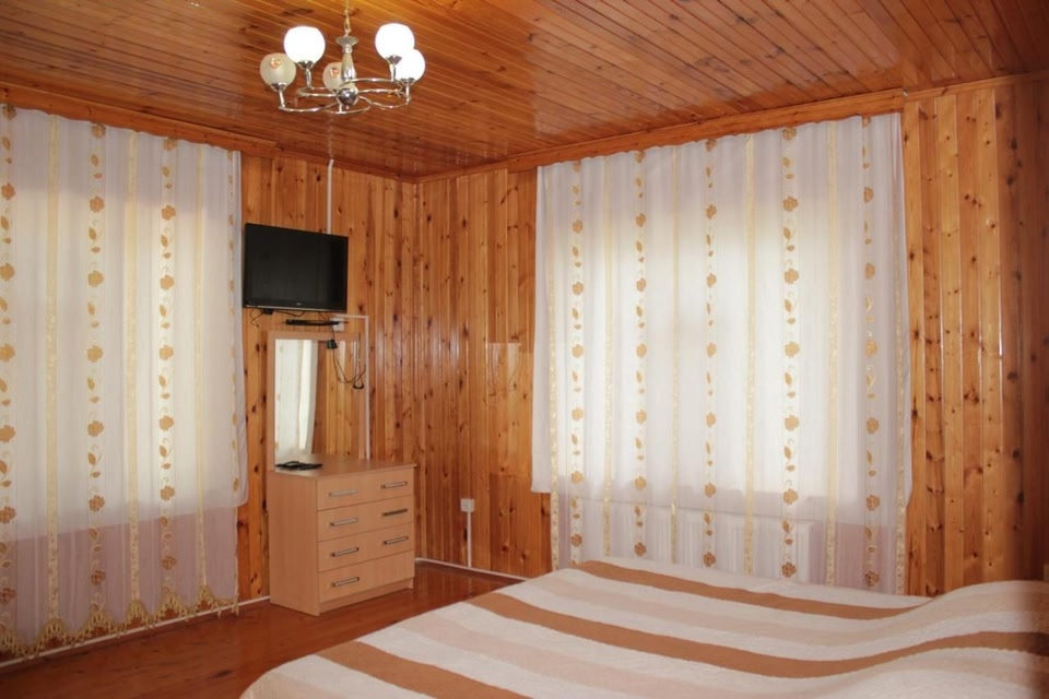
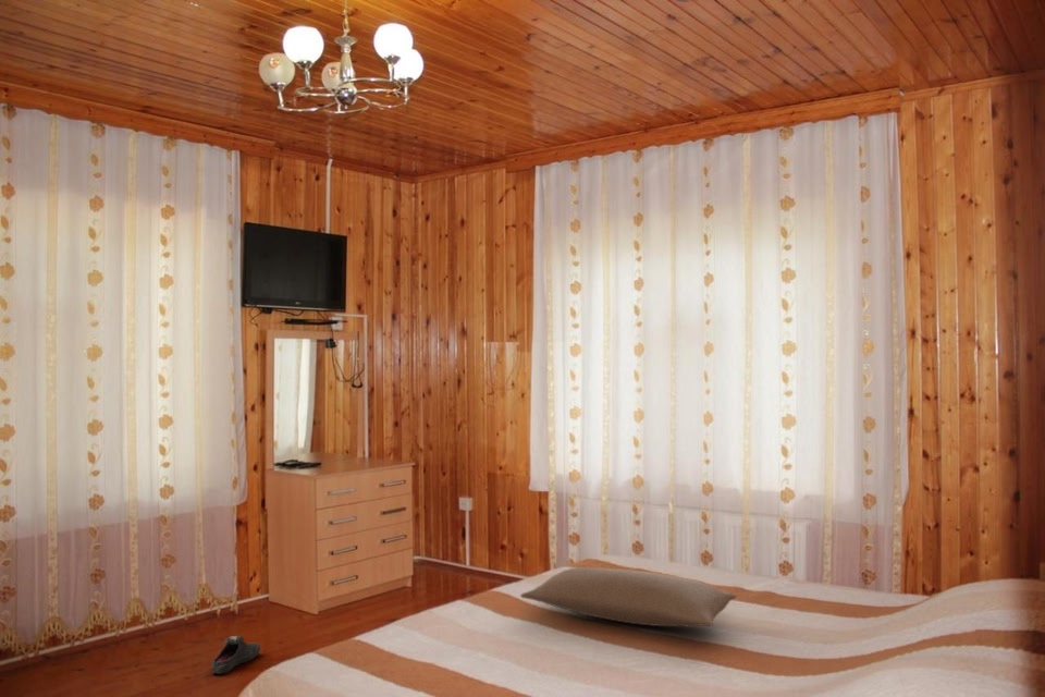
+ shoe (234, 649)
+ pillow (629, 596)
